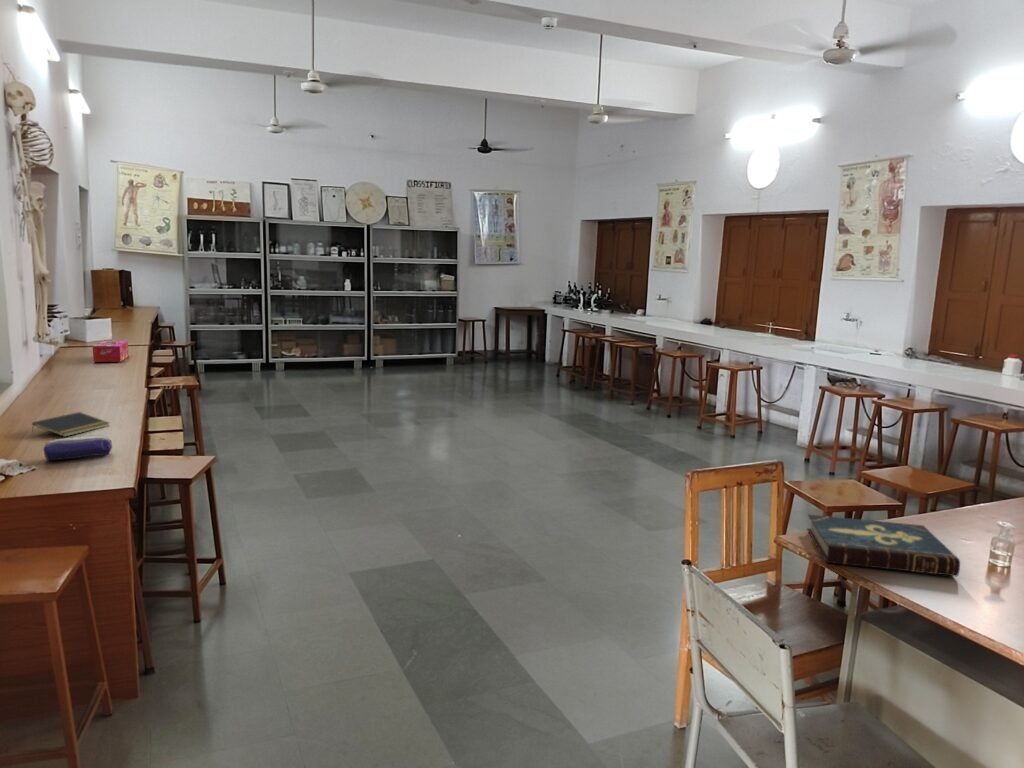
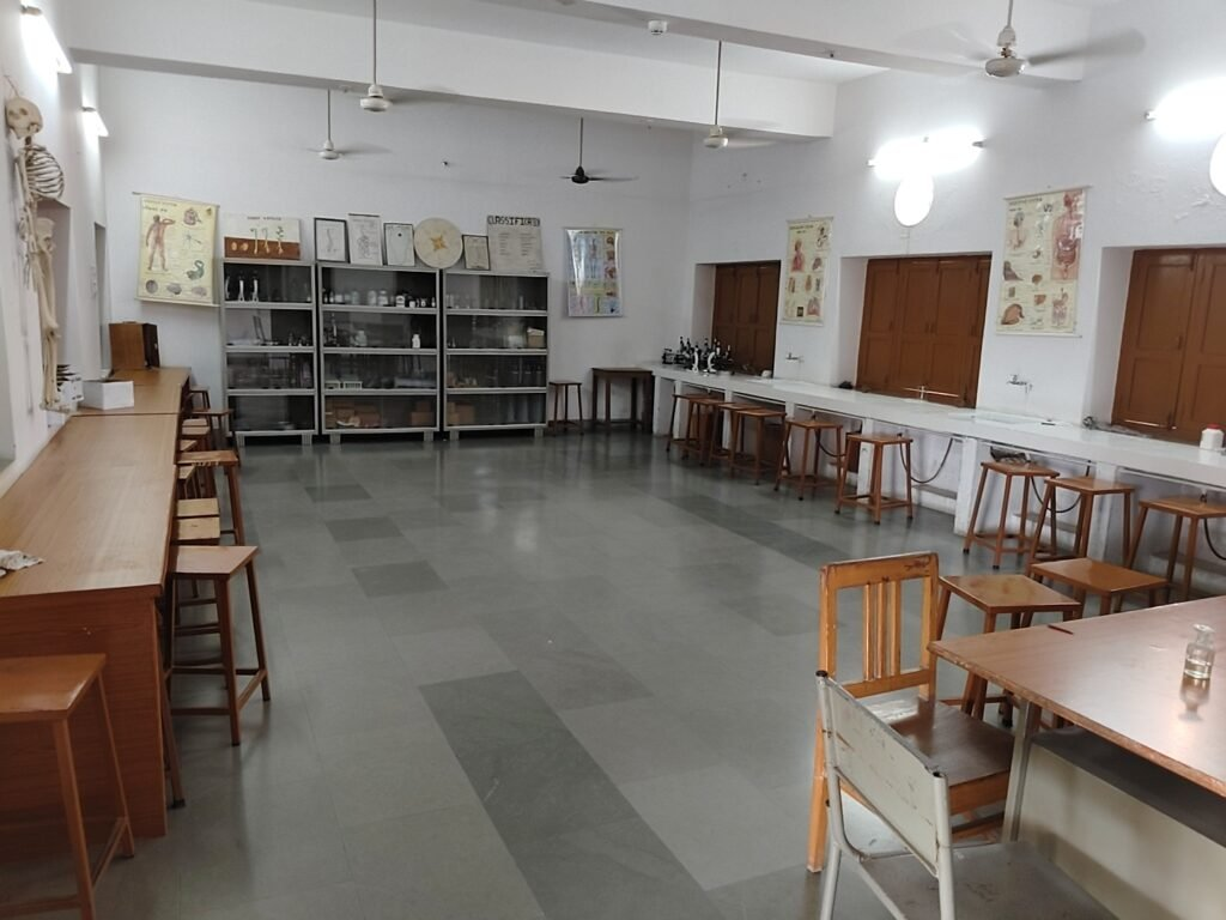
- notepad (72, 423)
- tissue box (111, 351)
- book (877, 543)
- pencil case (78, 447)
